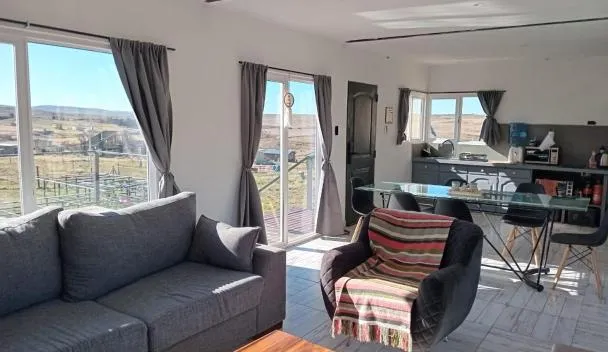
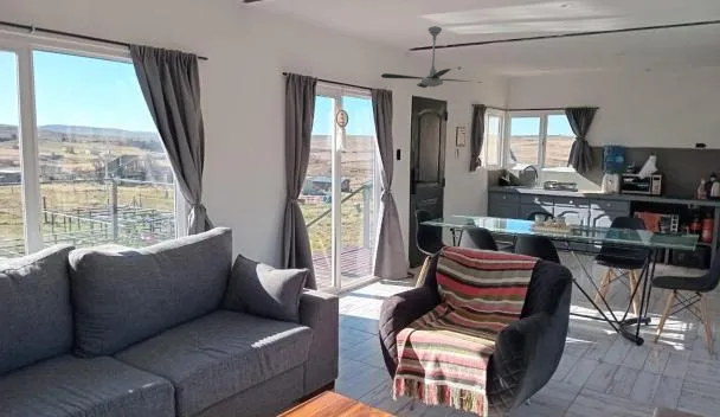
+ ceiling fan (432, 56)
